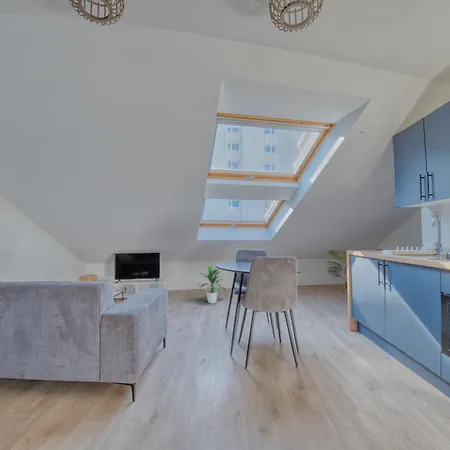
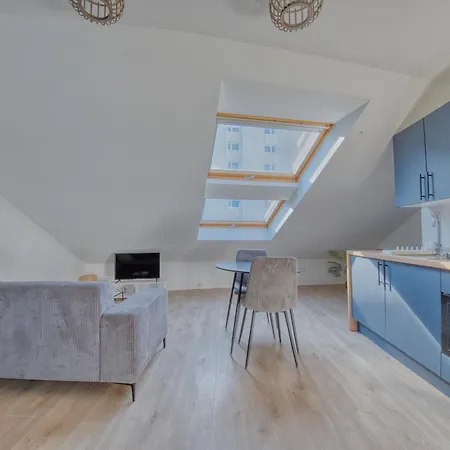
- indoor plant (213, 283)
